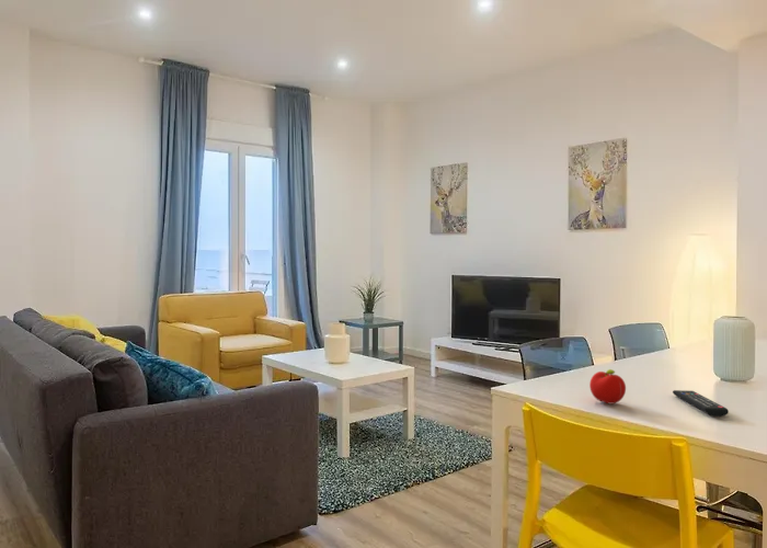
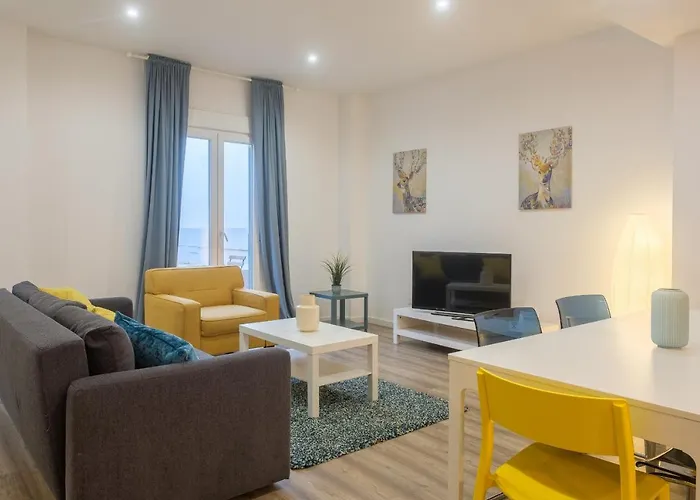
- fruit (607, 385)
- remote control (698, 401)
